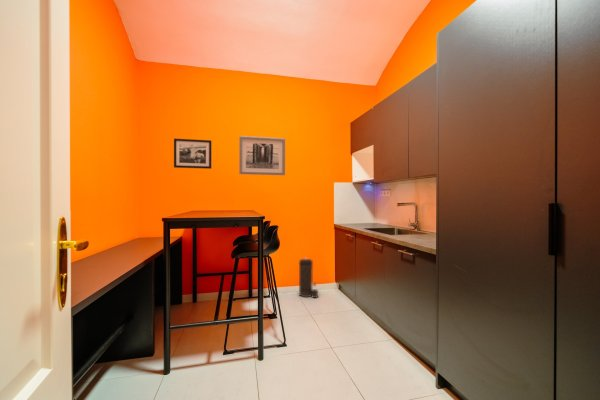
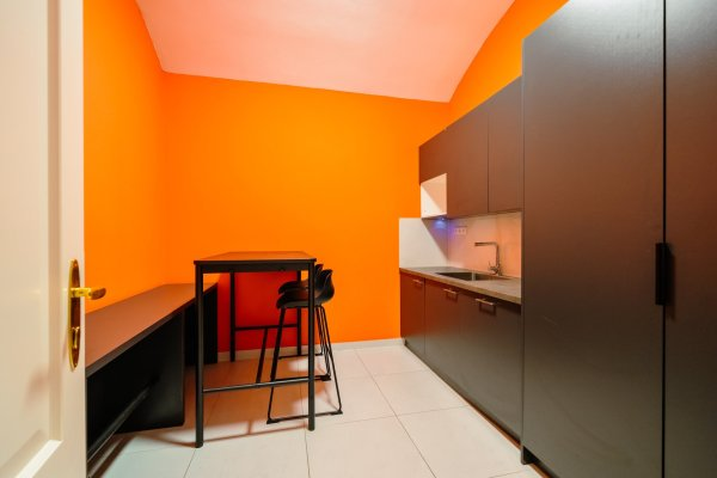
- wall art (262, 156)
- picture frame (193, 153)
- canister (308, 277)
